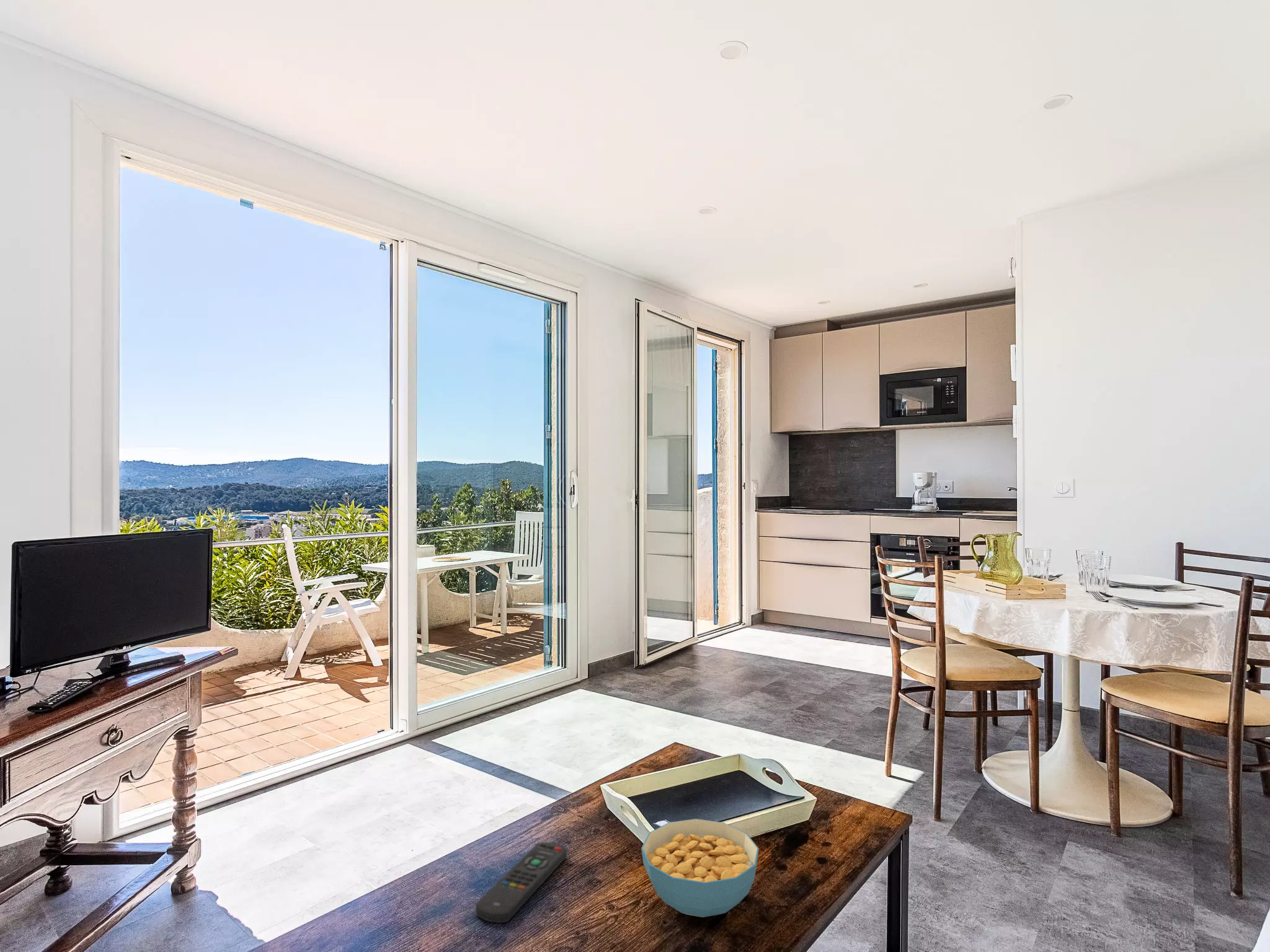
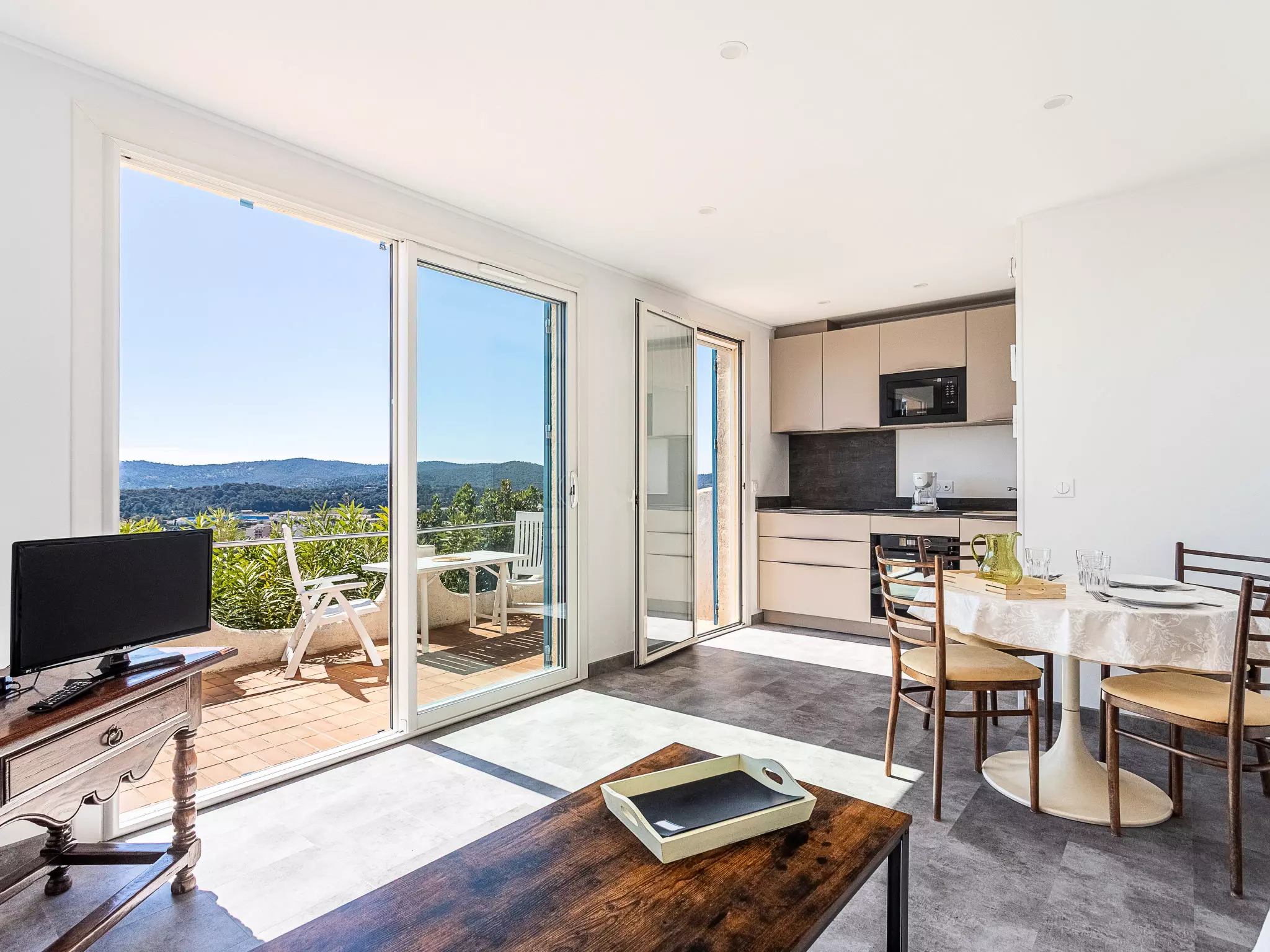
- remote control (524, 878)
- cereal bowl (700, 876)
